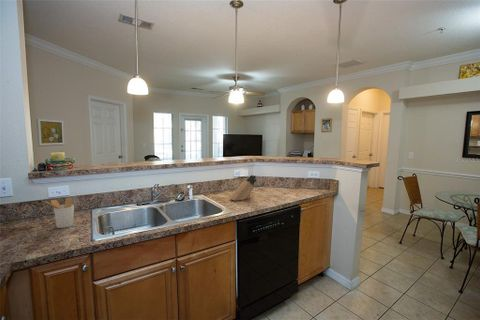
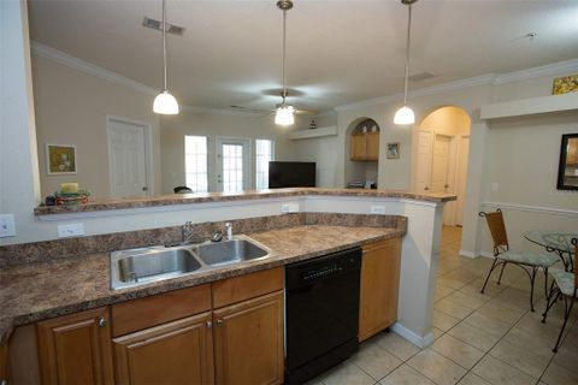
- knife block (243, 187)
- utensil holder (59, 212)
